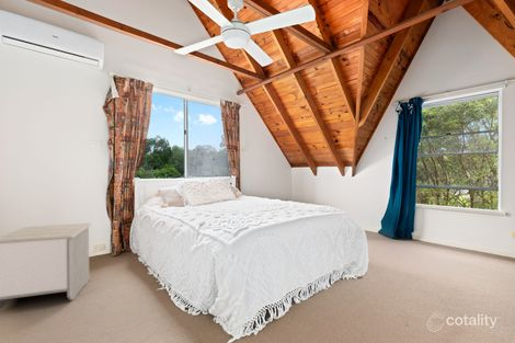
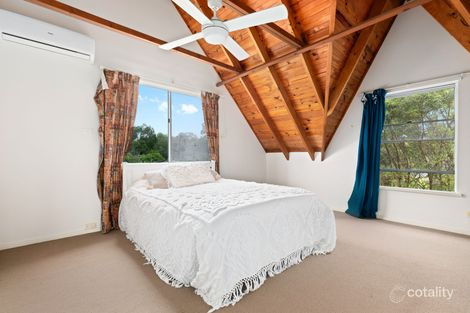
- nightstand (47, 262)
